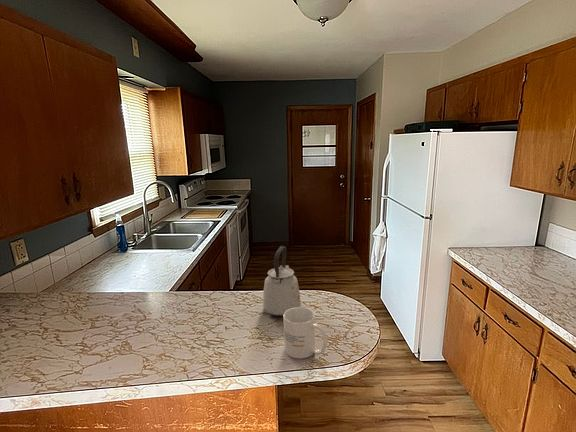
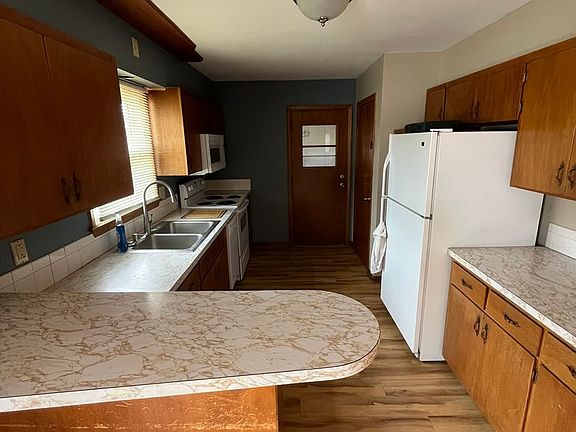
- kettle (282, 277)
- mug (305, 332)
